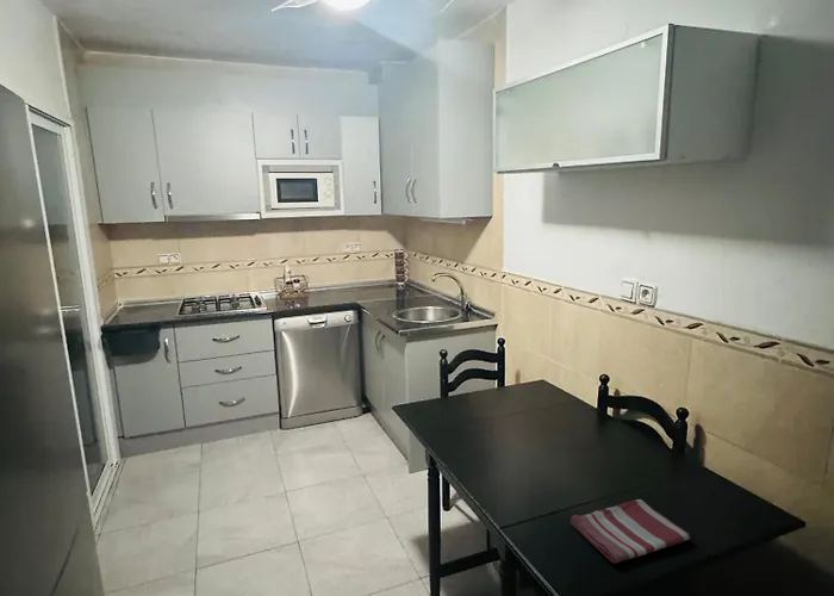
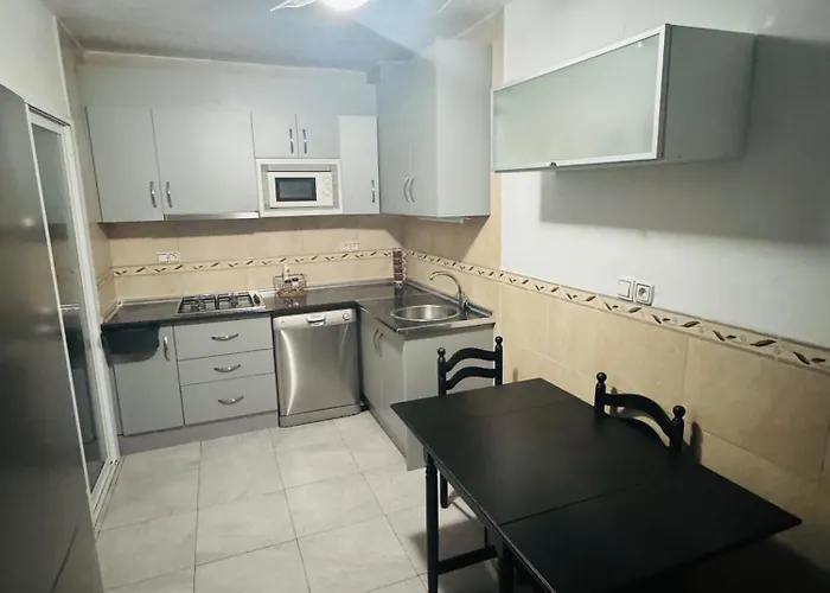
- dish towel (628, 528)
